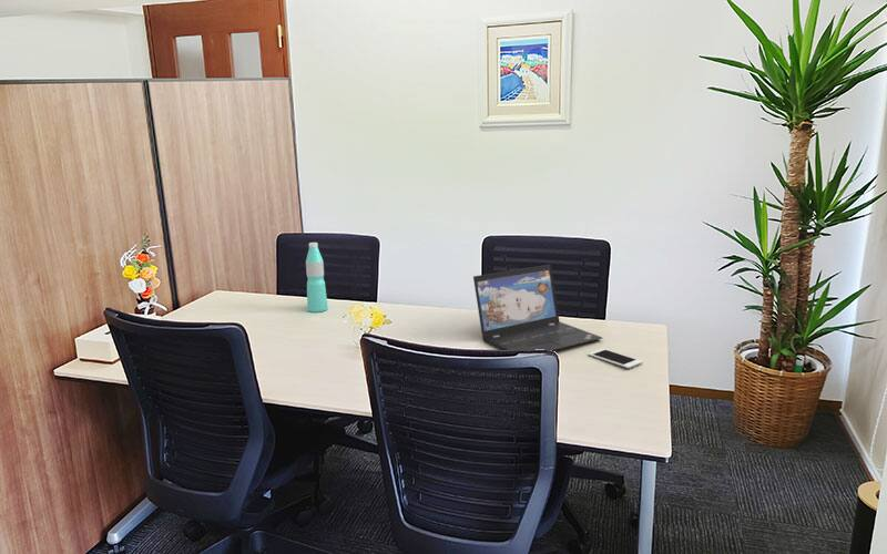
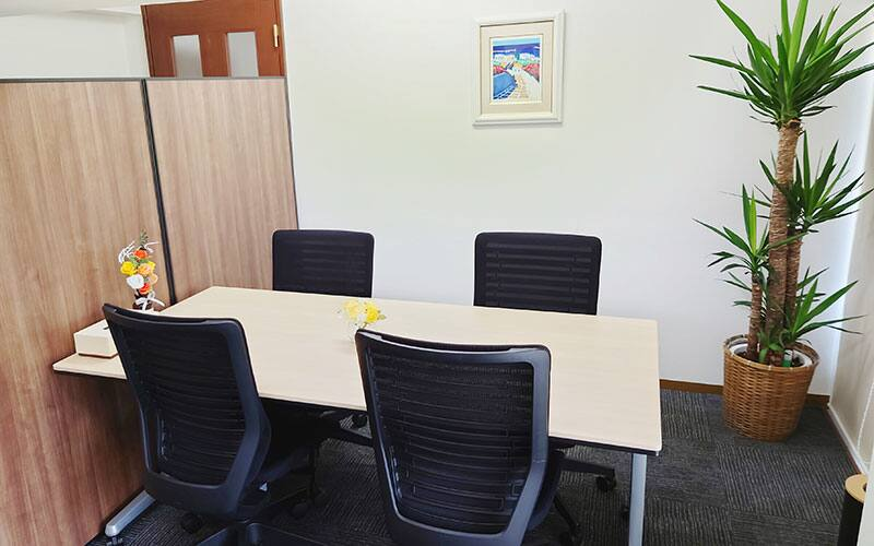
- cell phone (614, 358)
- water bottle (315, 276)
- laptop (537, 308)
